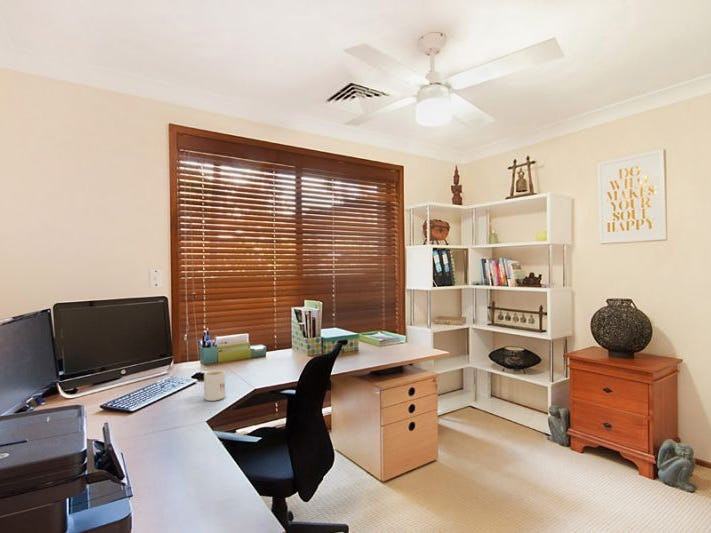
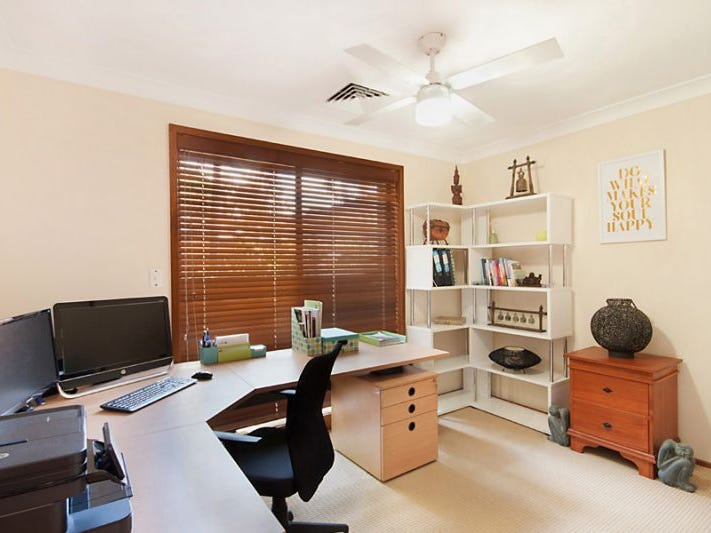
- mug (214, 383)
